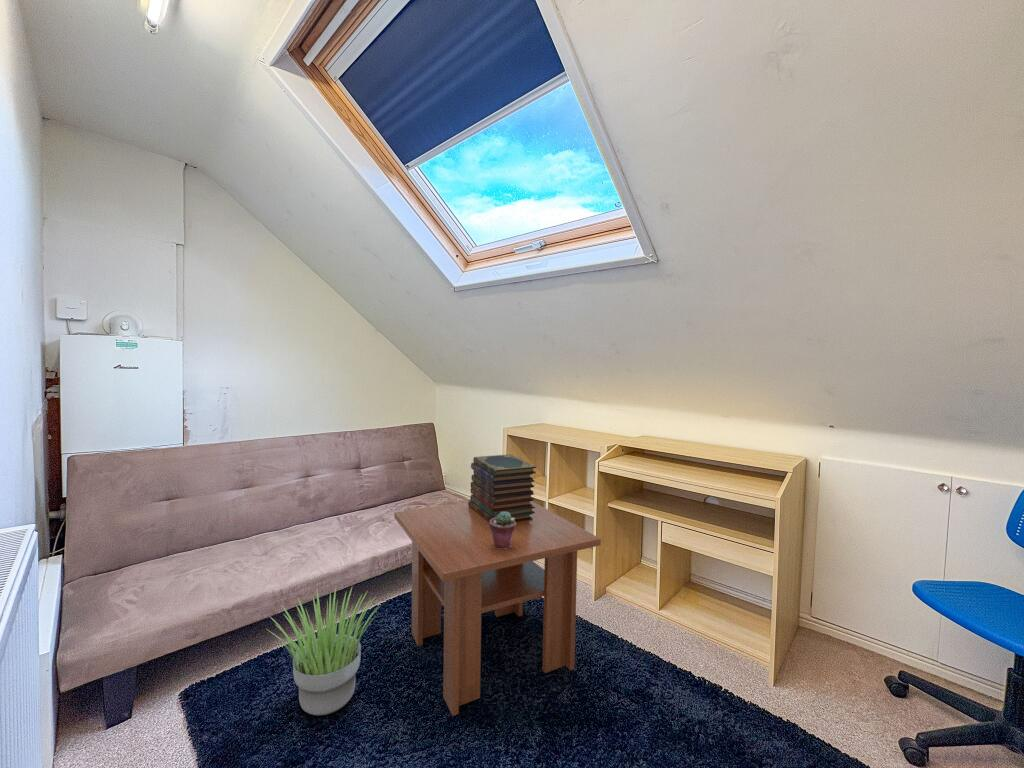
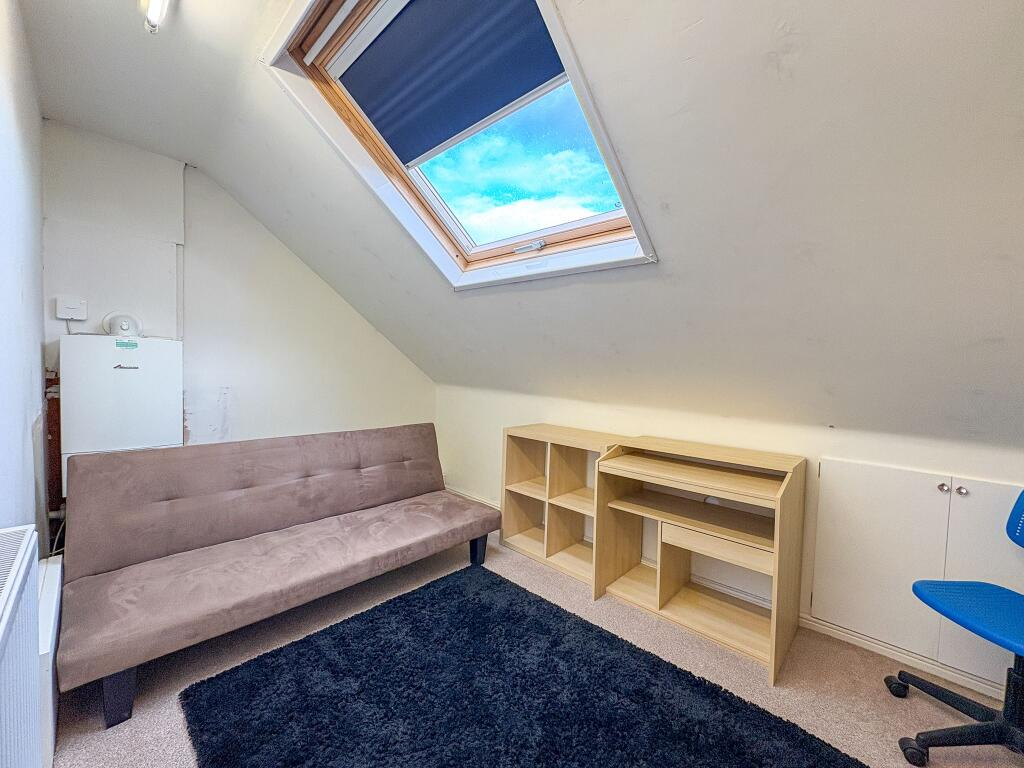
- book stack (502, 486)
- potted plant (326, 655)
- coffee table (489, 587)
- potted succulent (502, 528)
